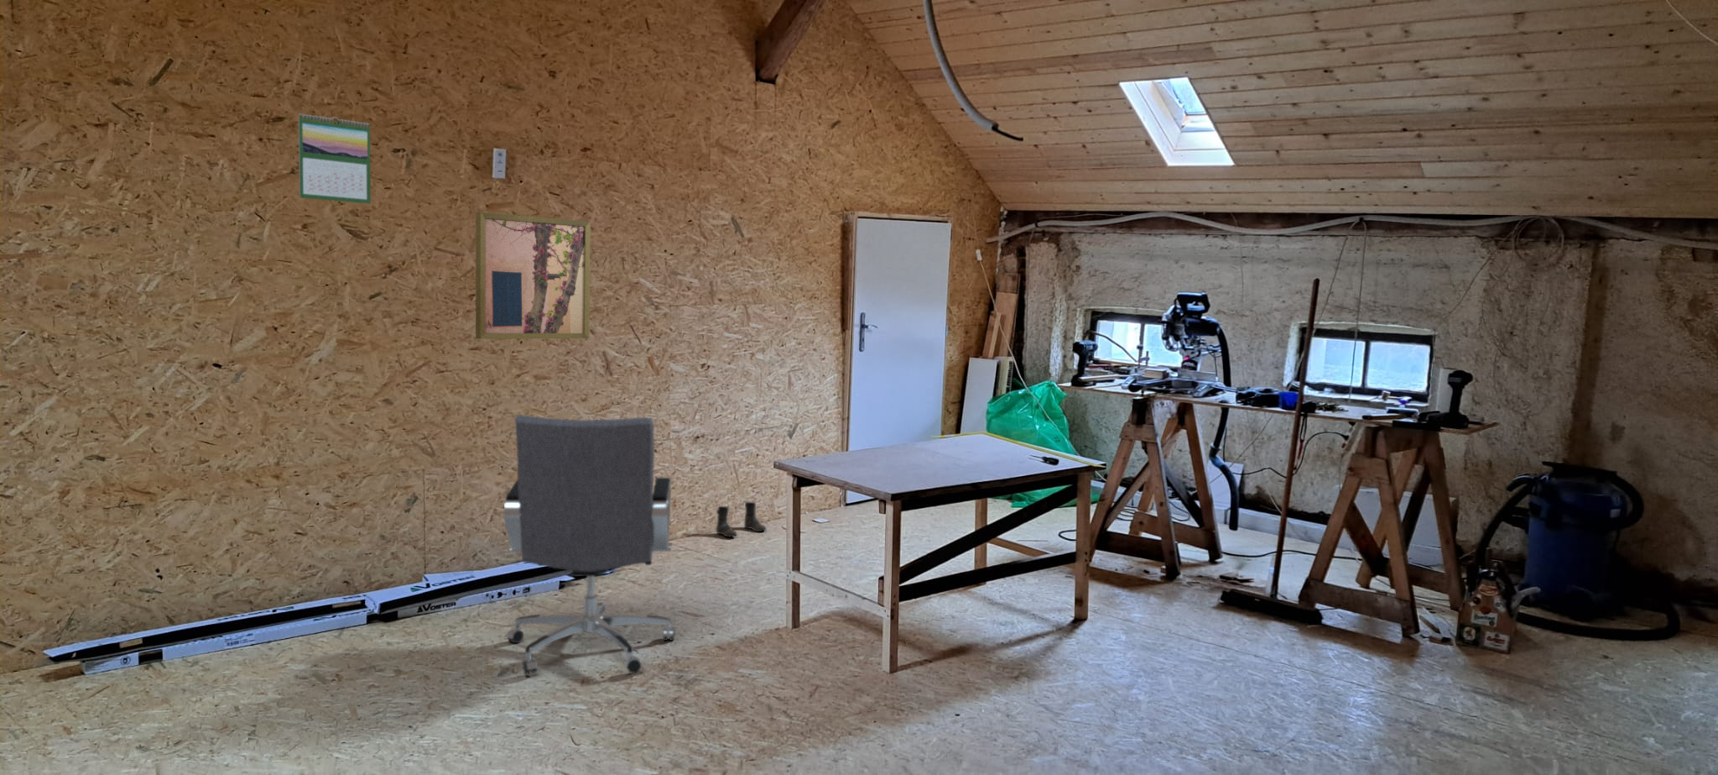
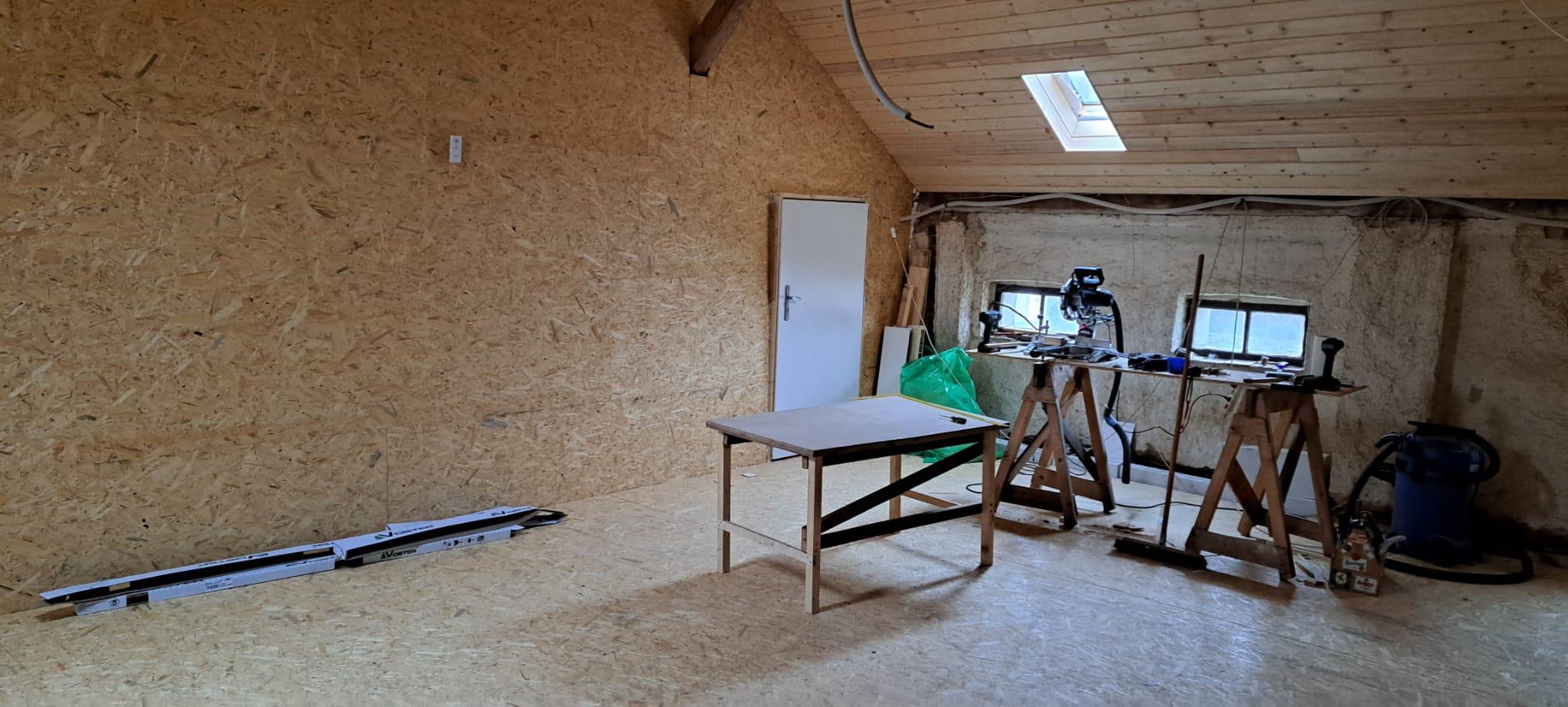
- office chair (591, 529)
- calendar (334, 159)
- wall art (535, 278)
- boots (744, 521)
